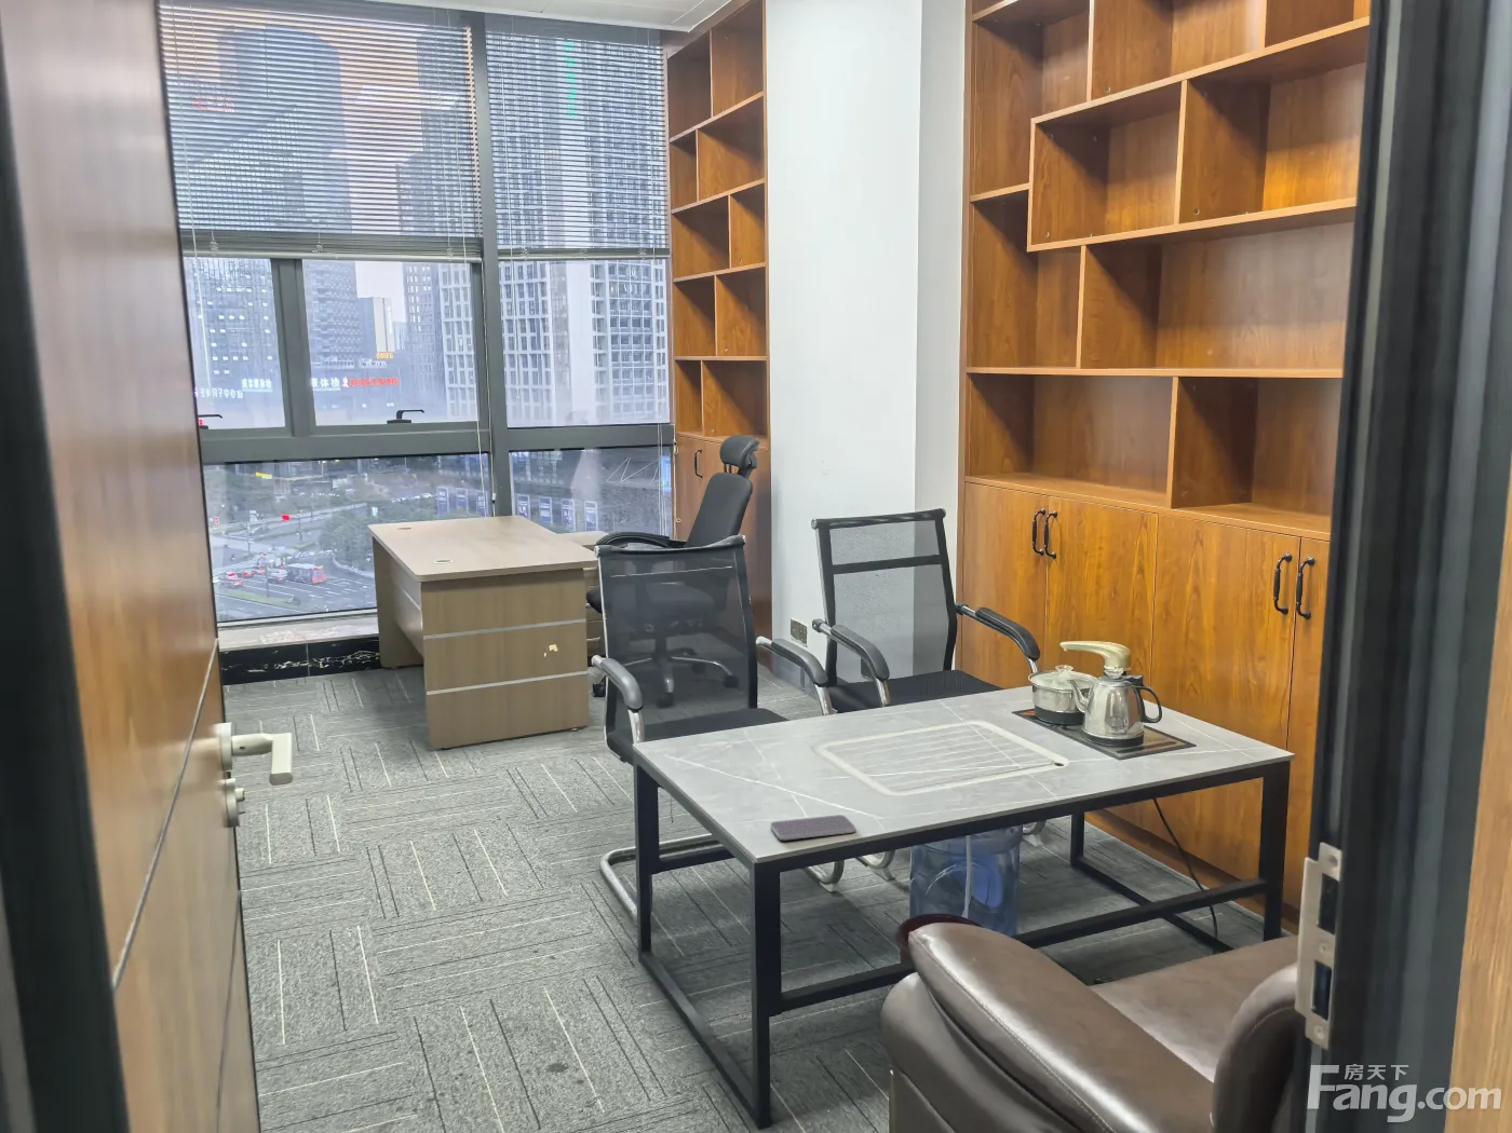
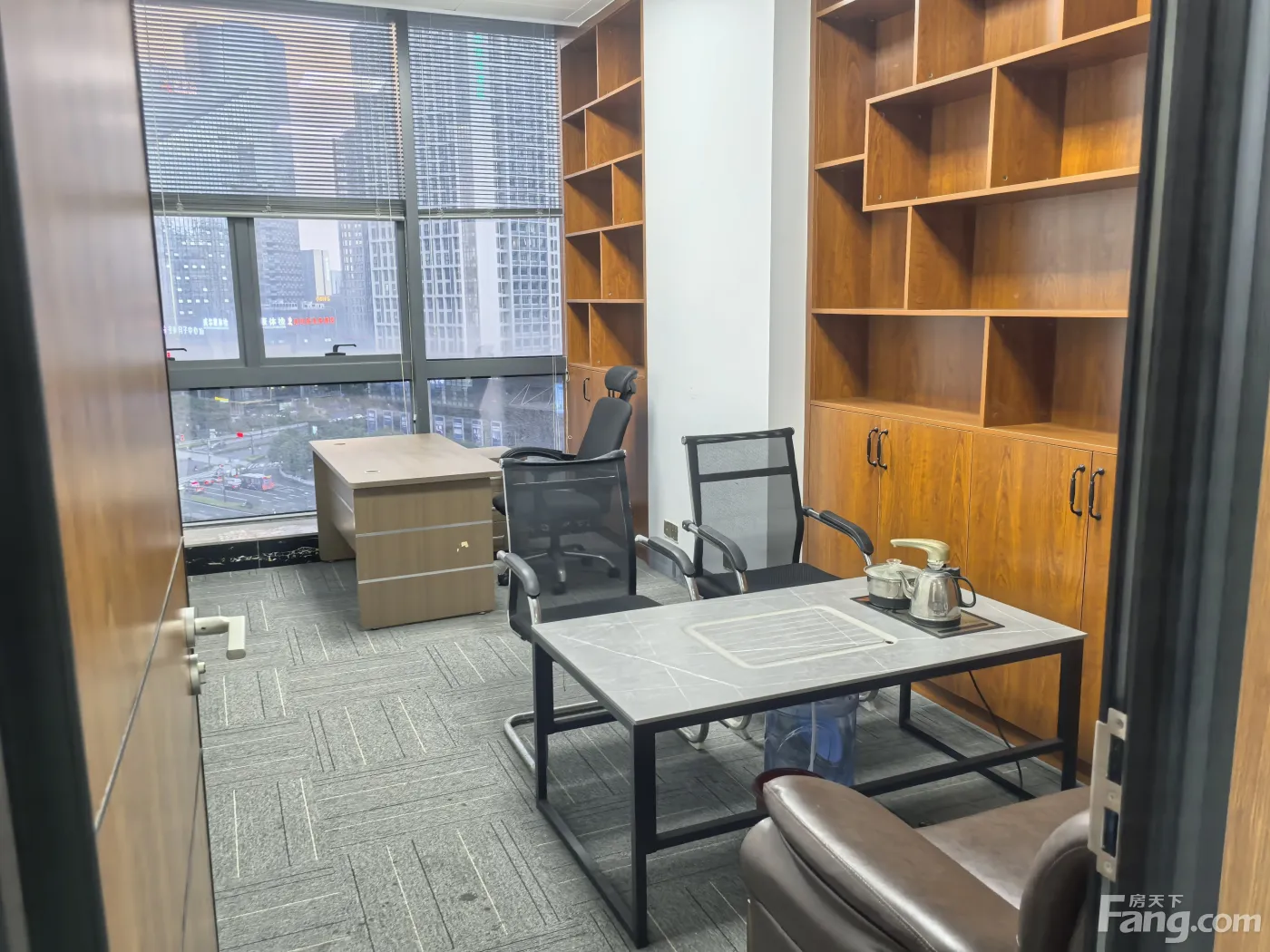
- smartphone (812, 827)
